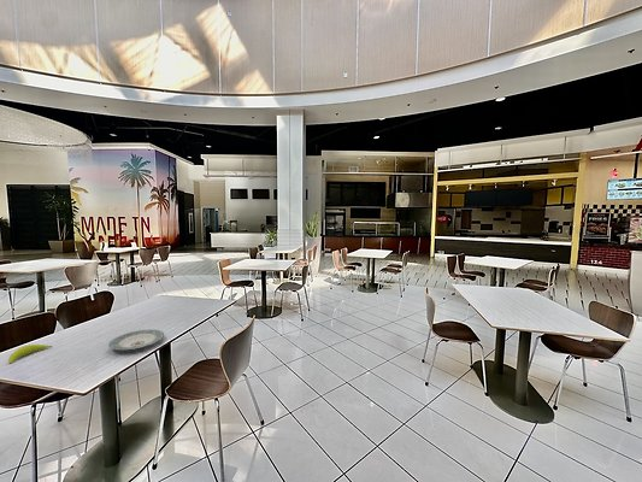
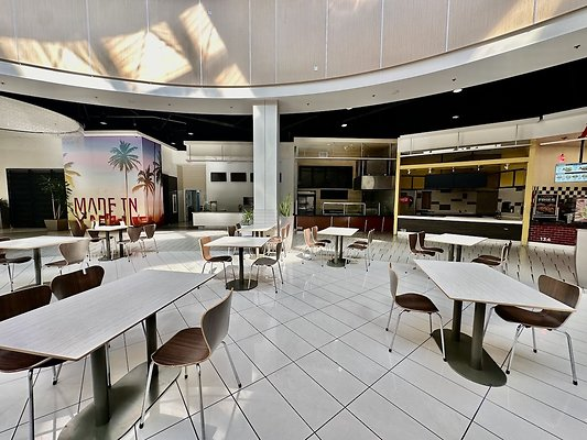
- banana (28, 351)
- plate (137, 341)
